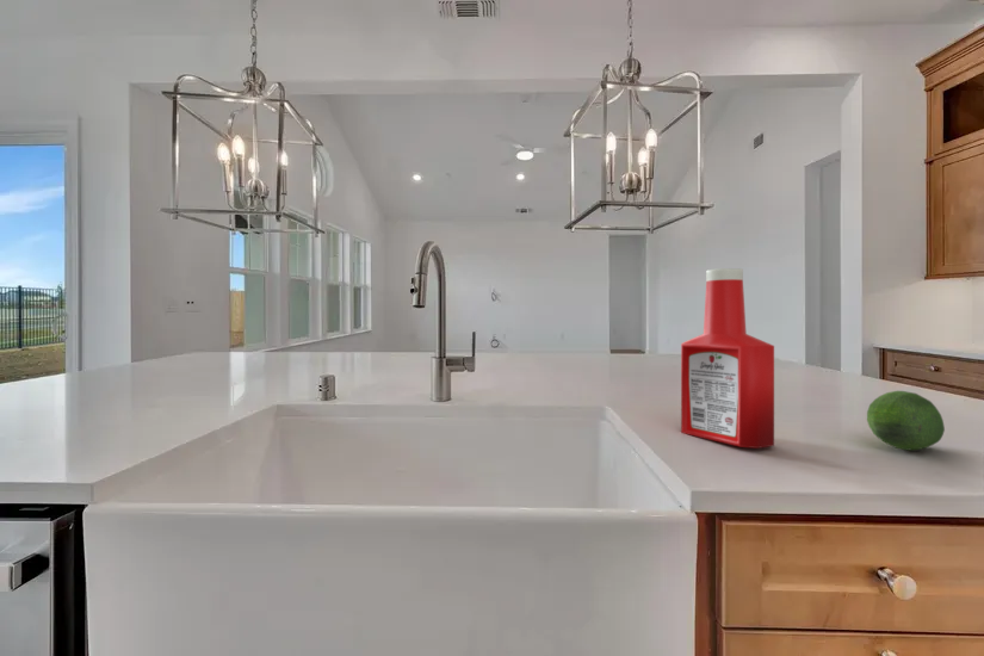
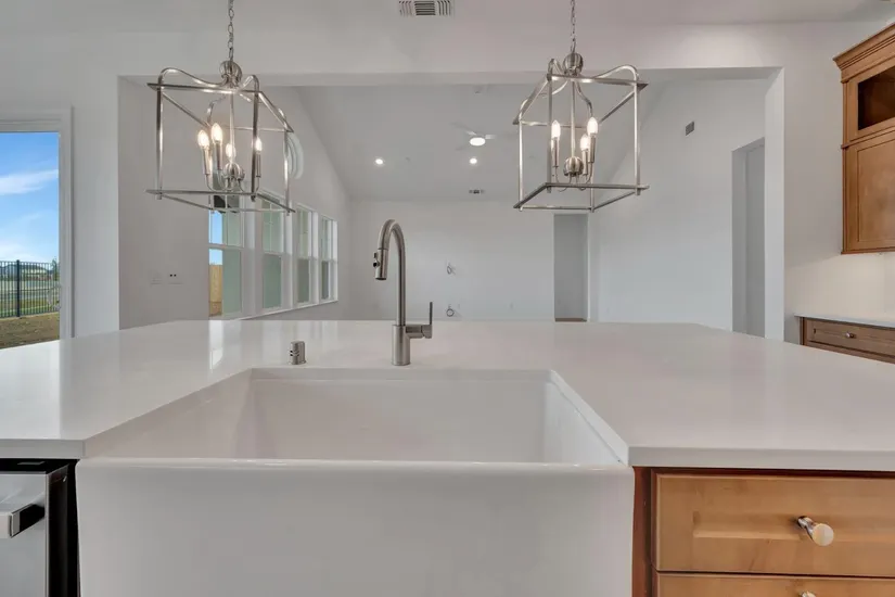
- fruit (908, 419)
- soap bottle (724, 353)
